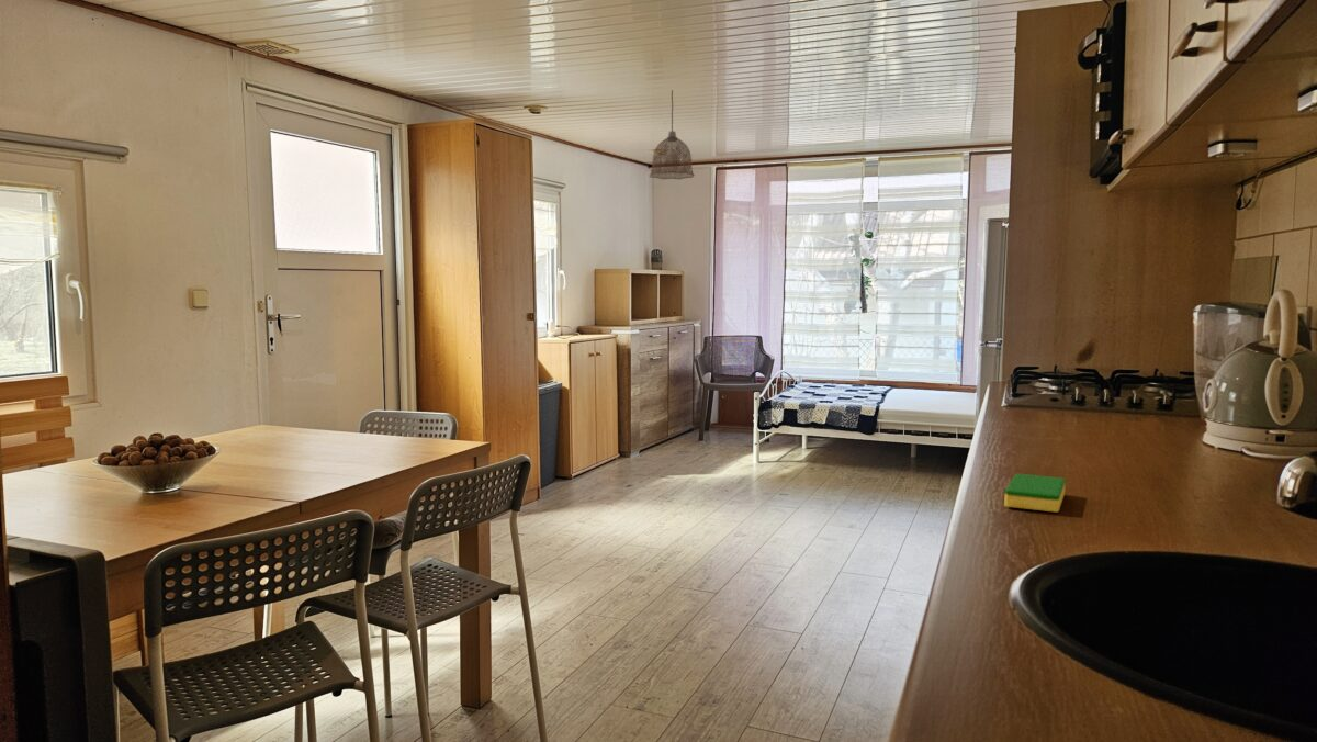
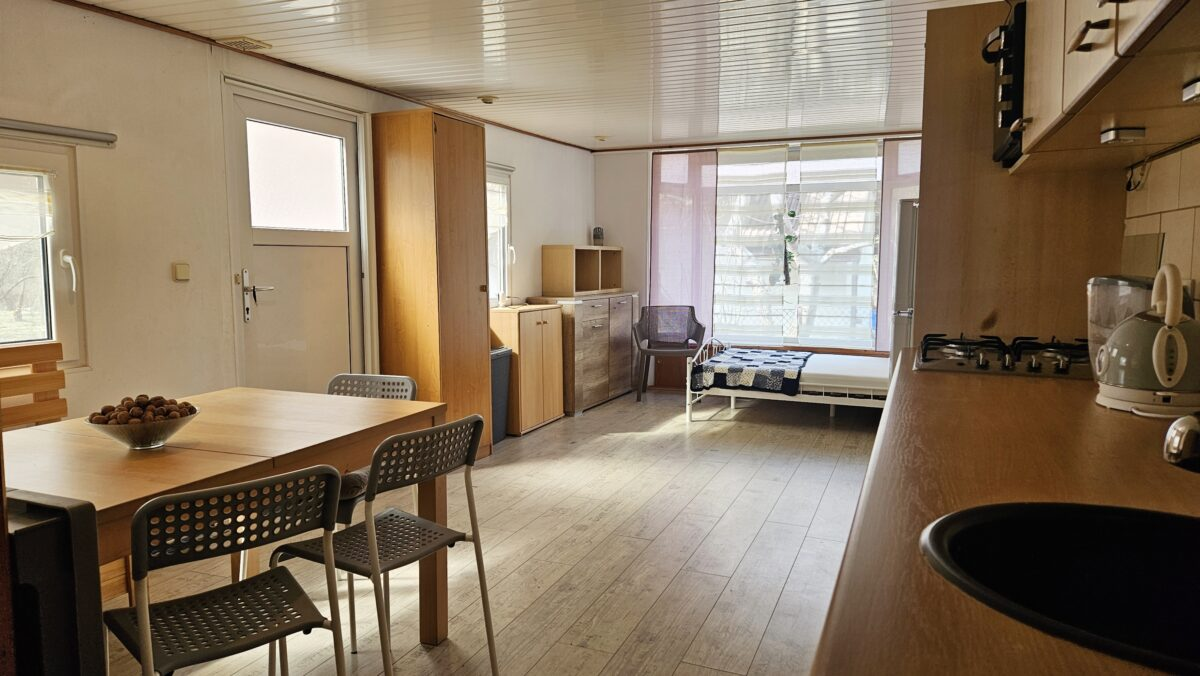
- pendant lamp (672, 133)
- dish sponge (1035, 492)
